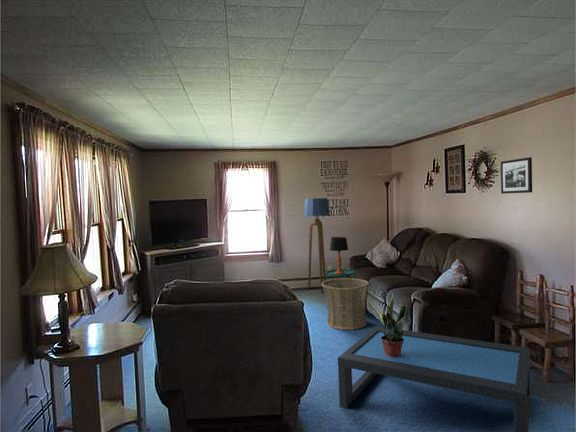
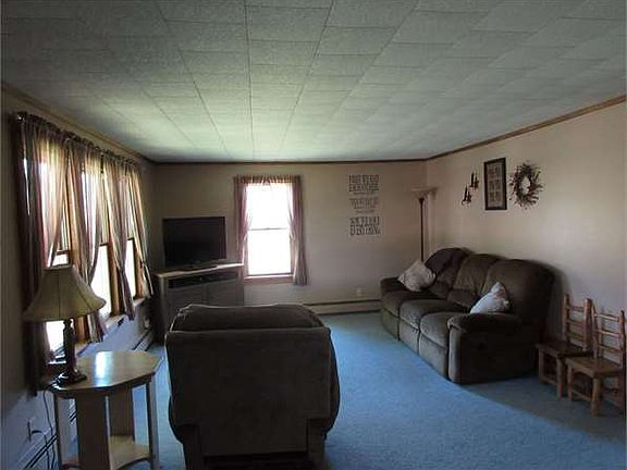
- floor lamp (318, 244)
- table lamp (339, 255)
- picture frame (515, 176)
- coffee table (434, 377)
- potted plant (388, 322)
- side table (345, 287)
- basket (345, 303)
